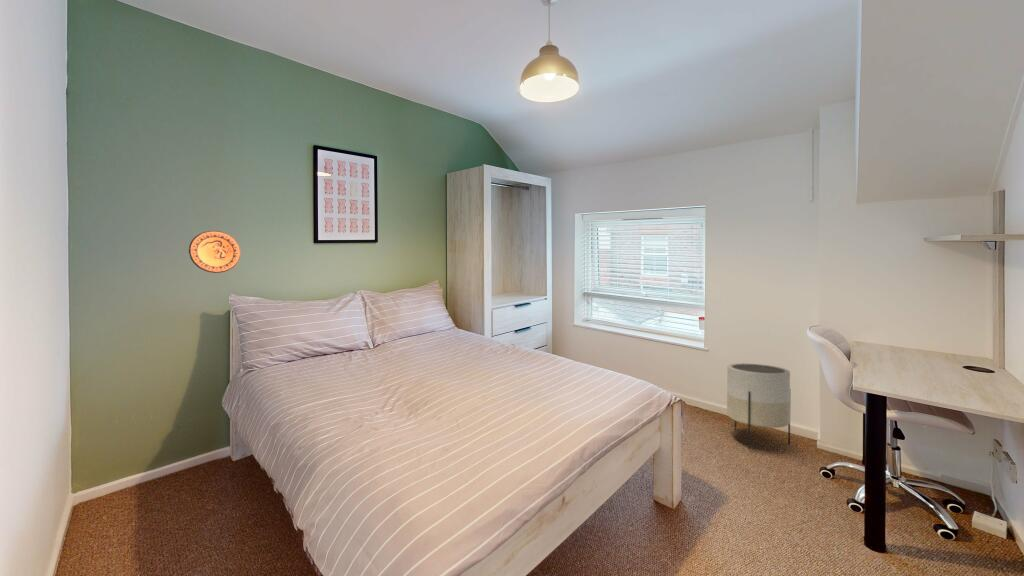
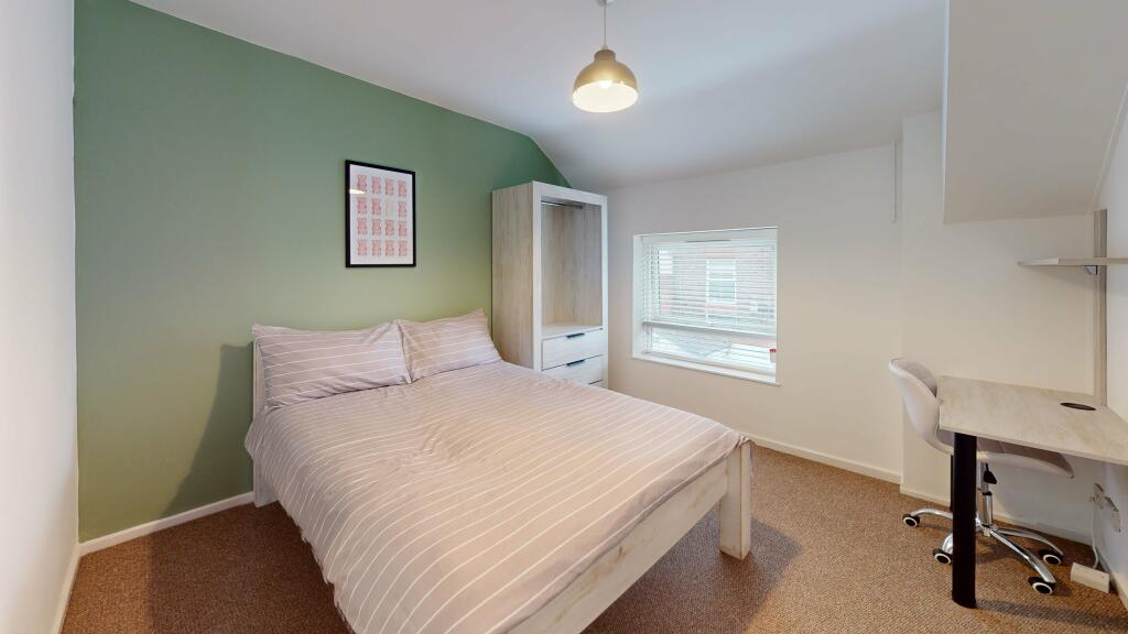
- decorative plate (215, 251)
- planter (757, 405)
